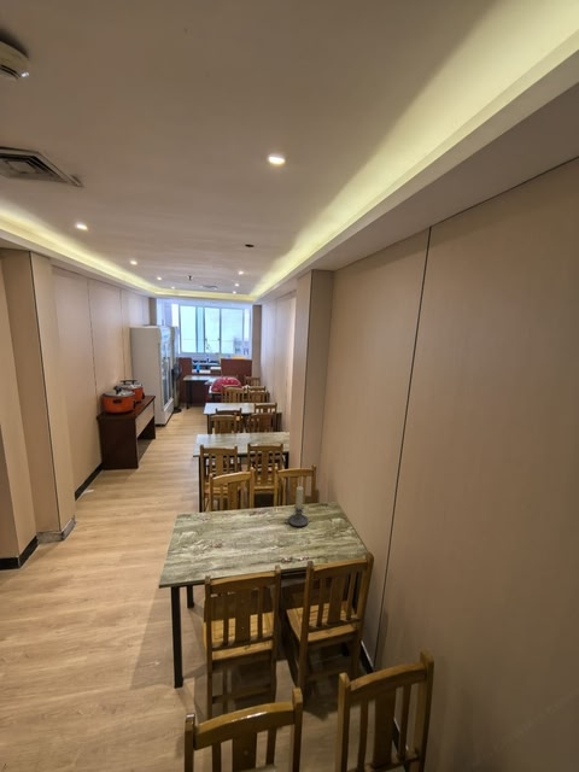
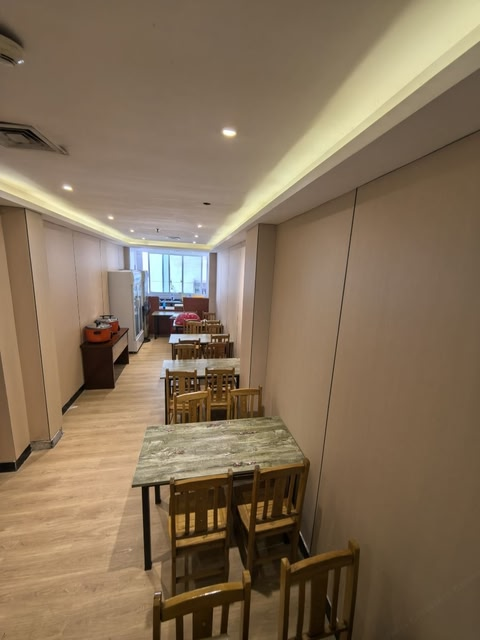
- candle holder (297, 504)
